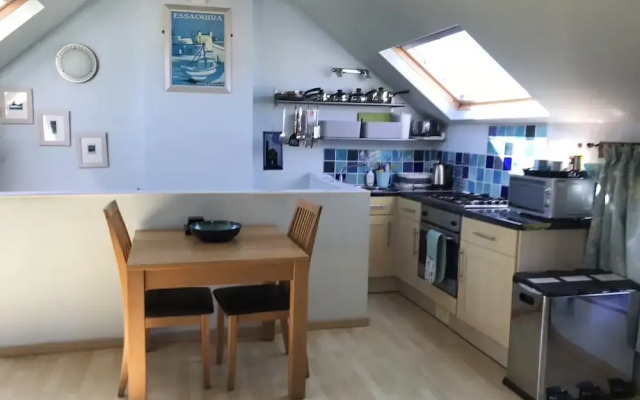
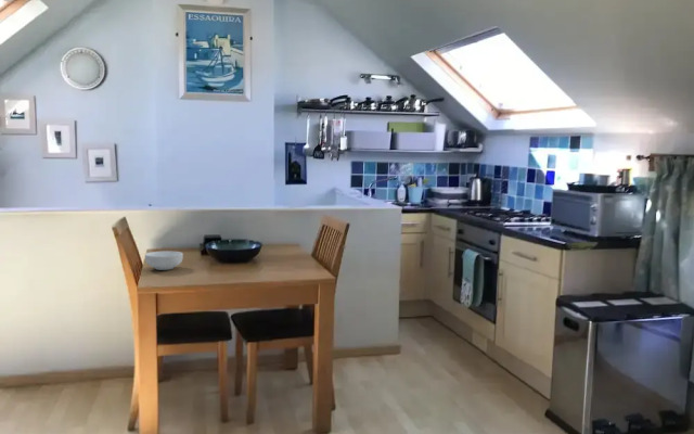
+ cereal bowl (164, 260)
